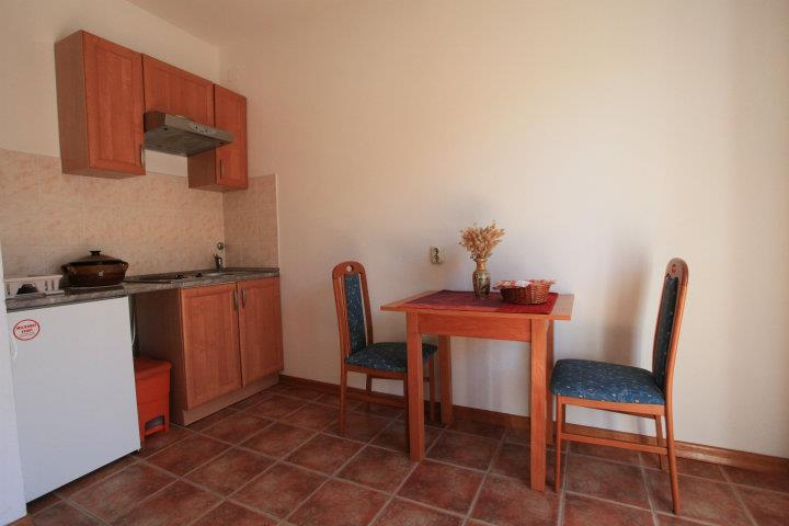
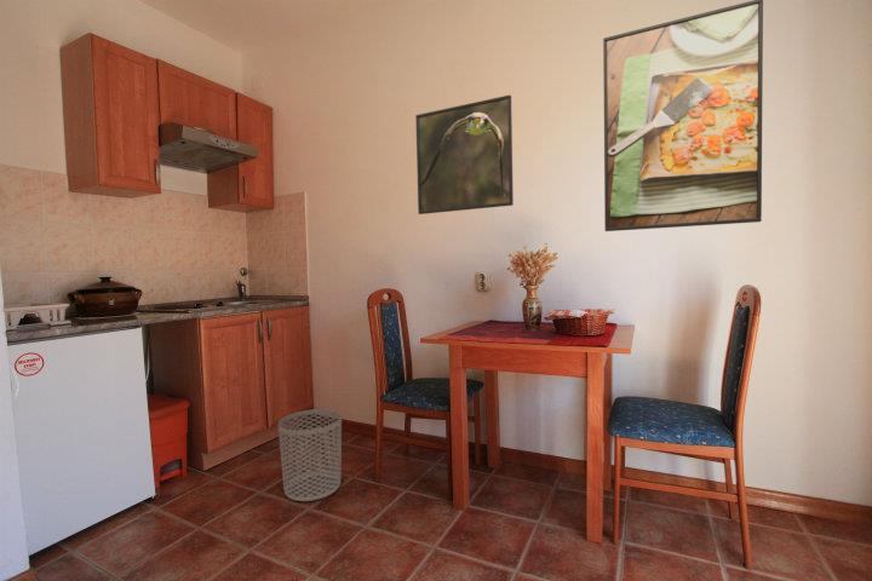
+ waste bin (311, 453)
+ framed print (461, 157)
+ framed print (677, 125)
